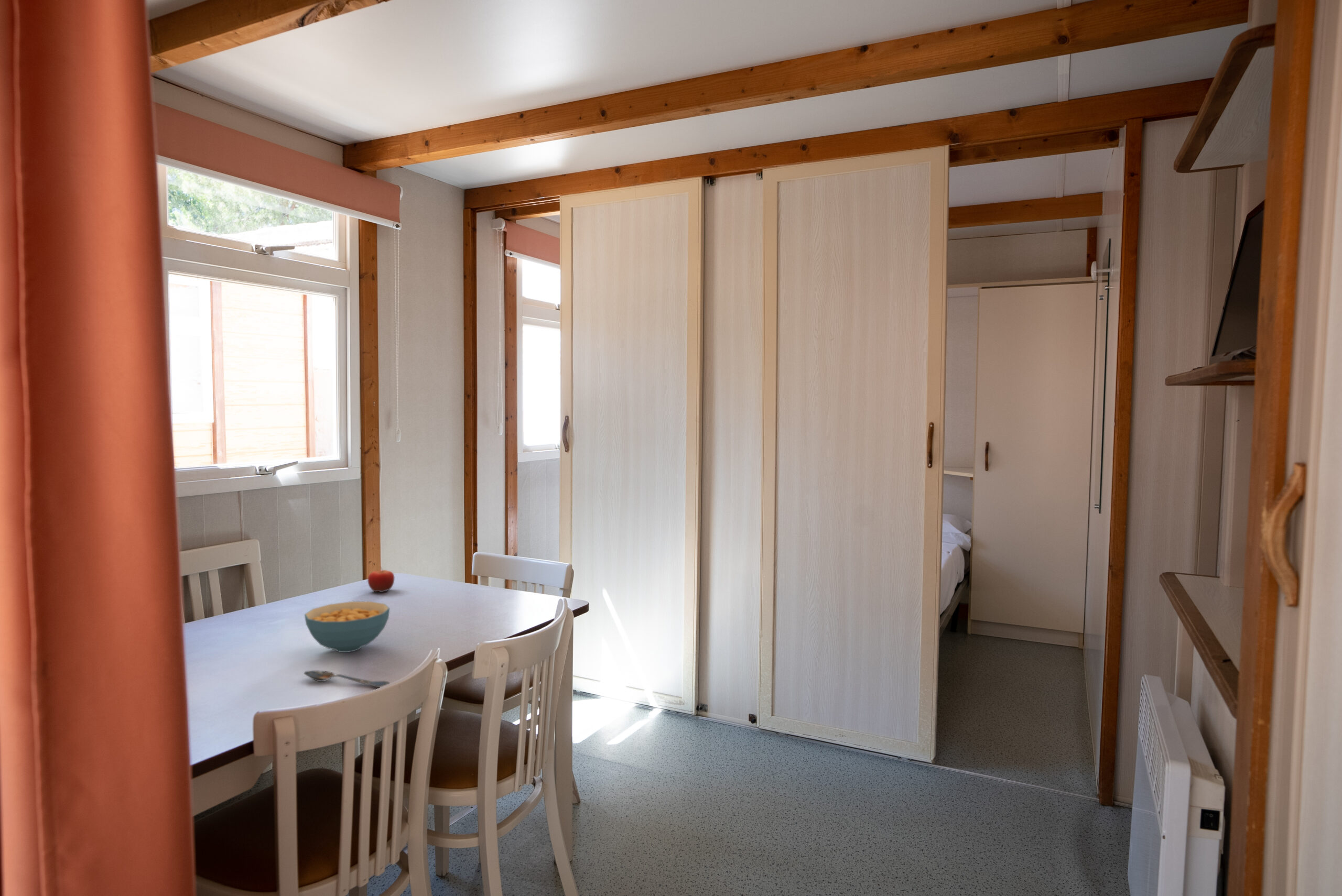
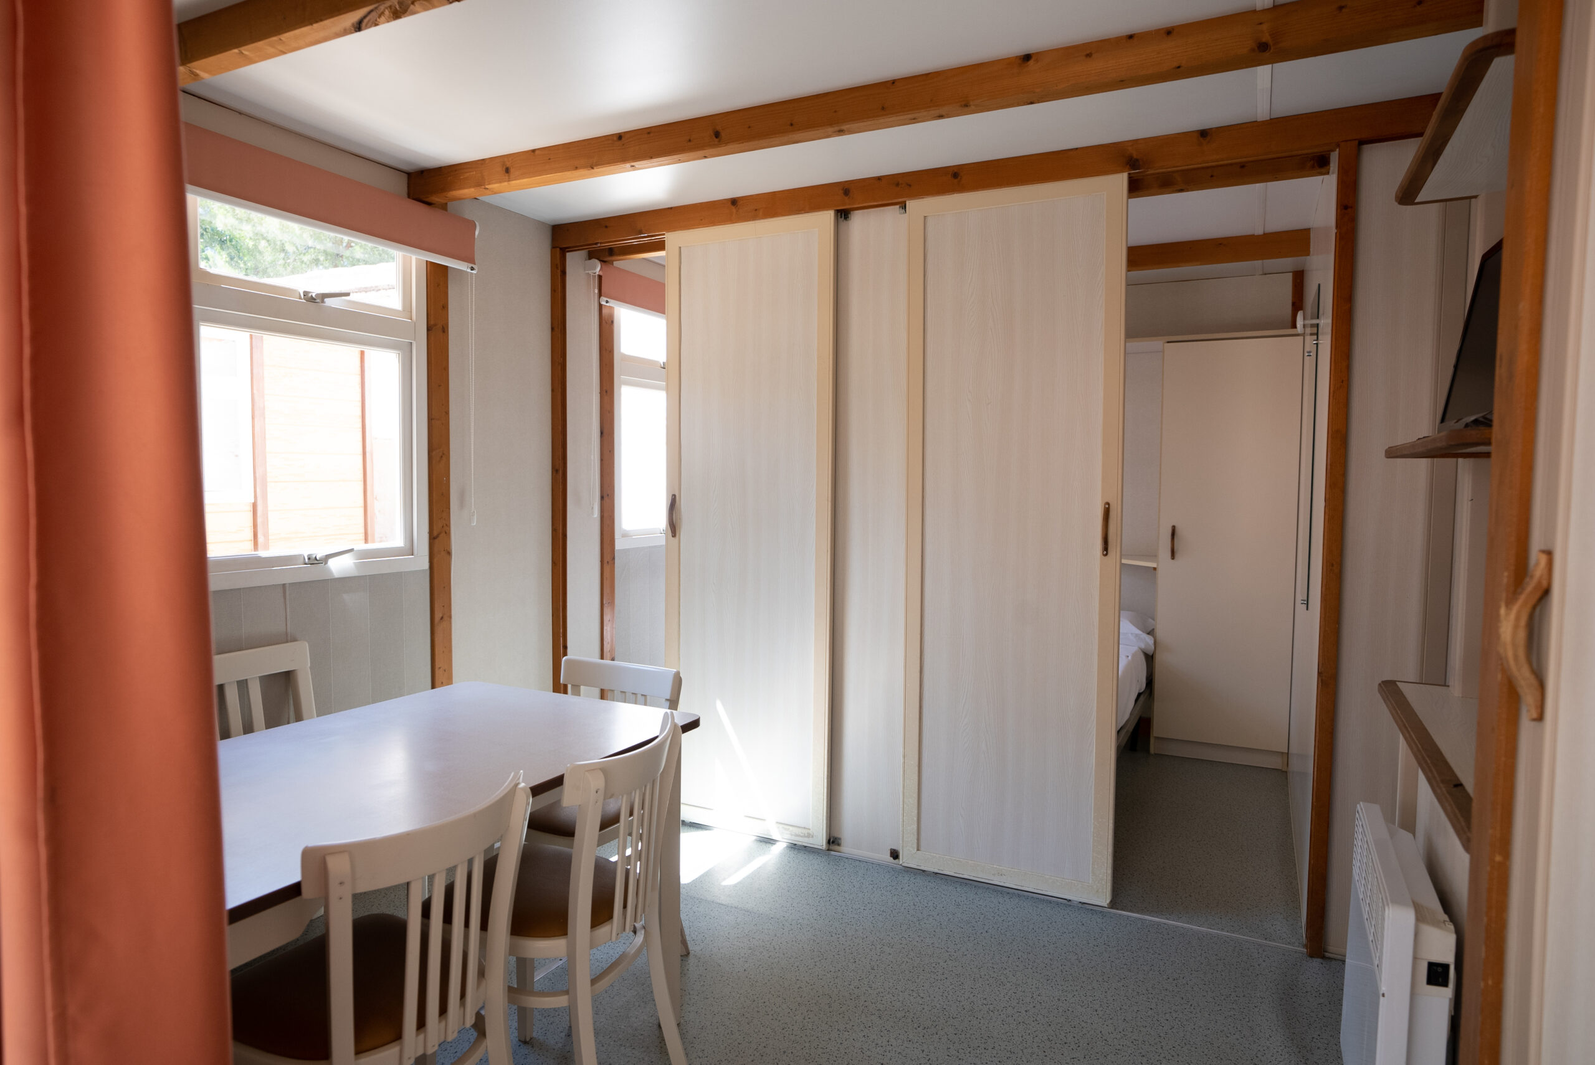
- cereal bowl (348, 630)
- spoon (349, 679)
- fruit (381, 578)
